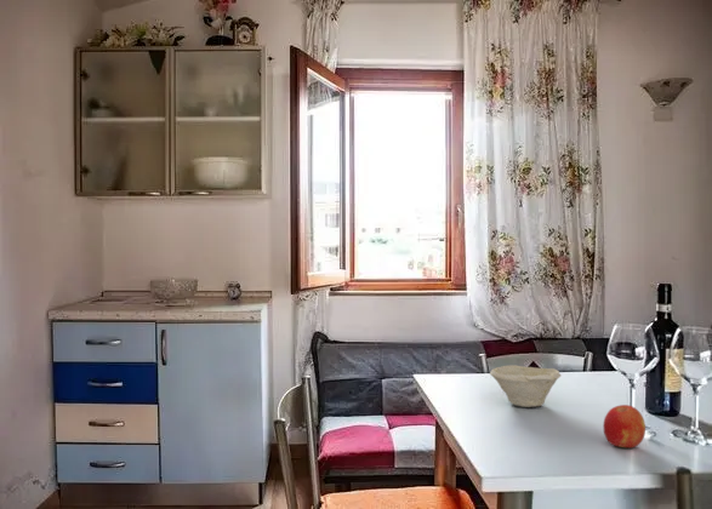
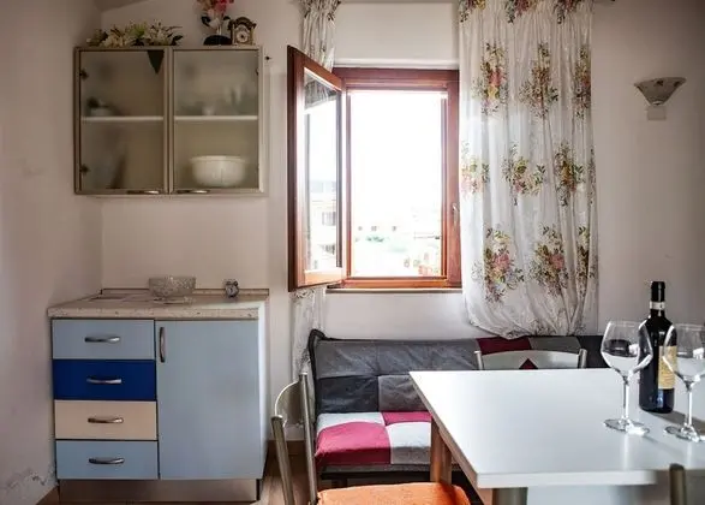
- bowl (524, 385)
- fruit (623, 425)
